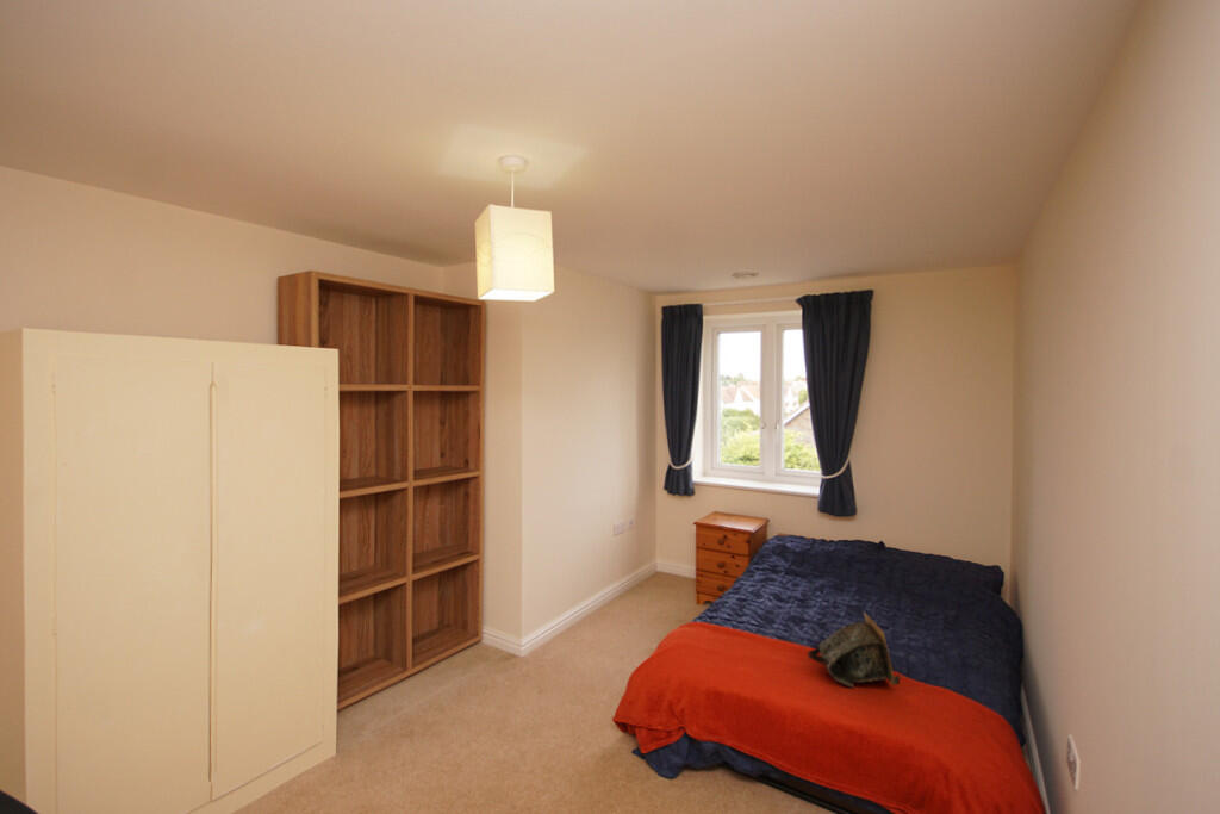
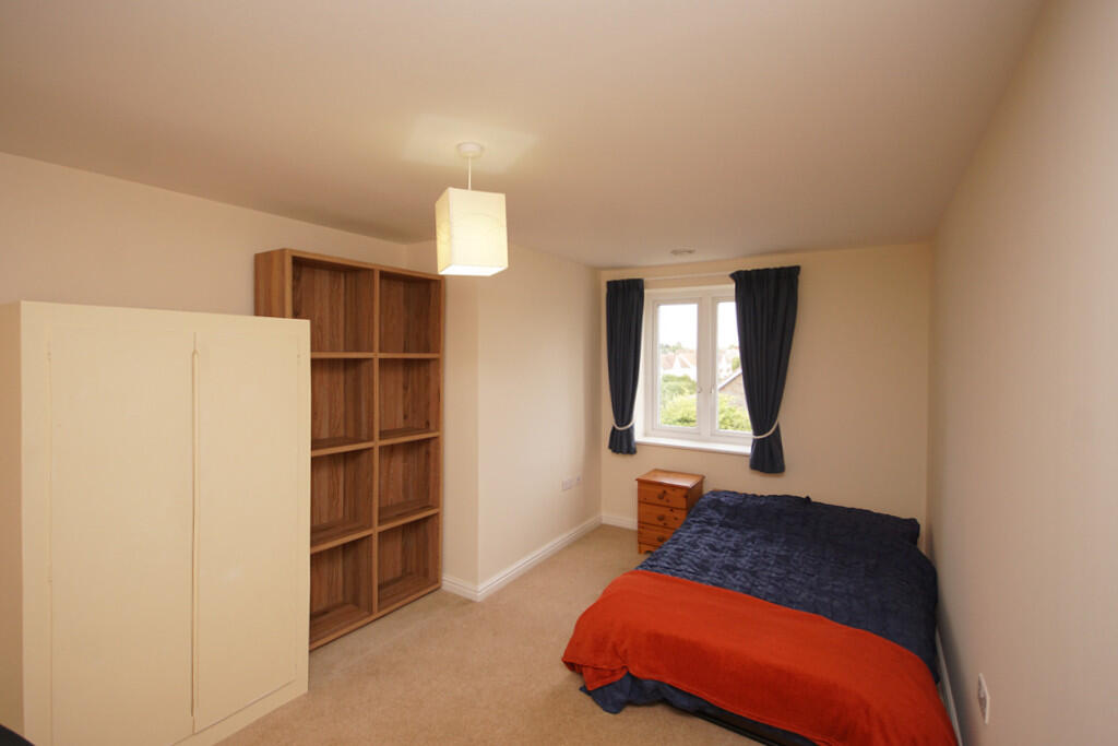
- tote bag (859, 647)
